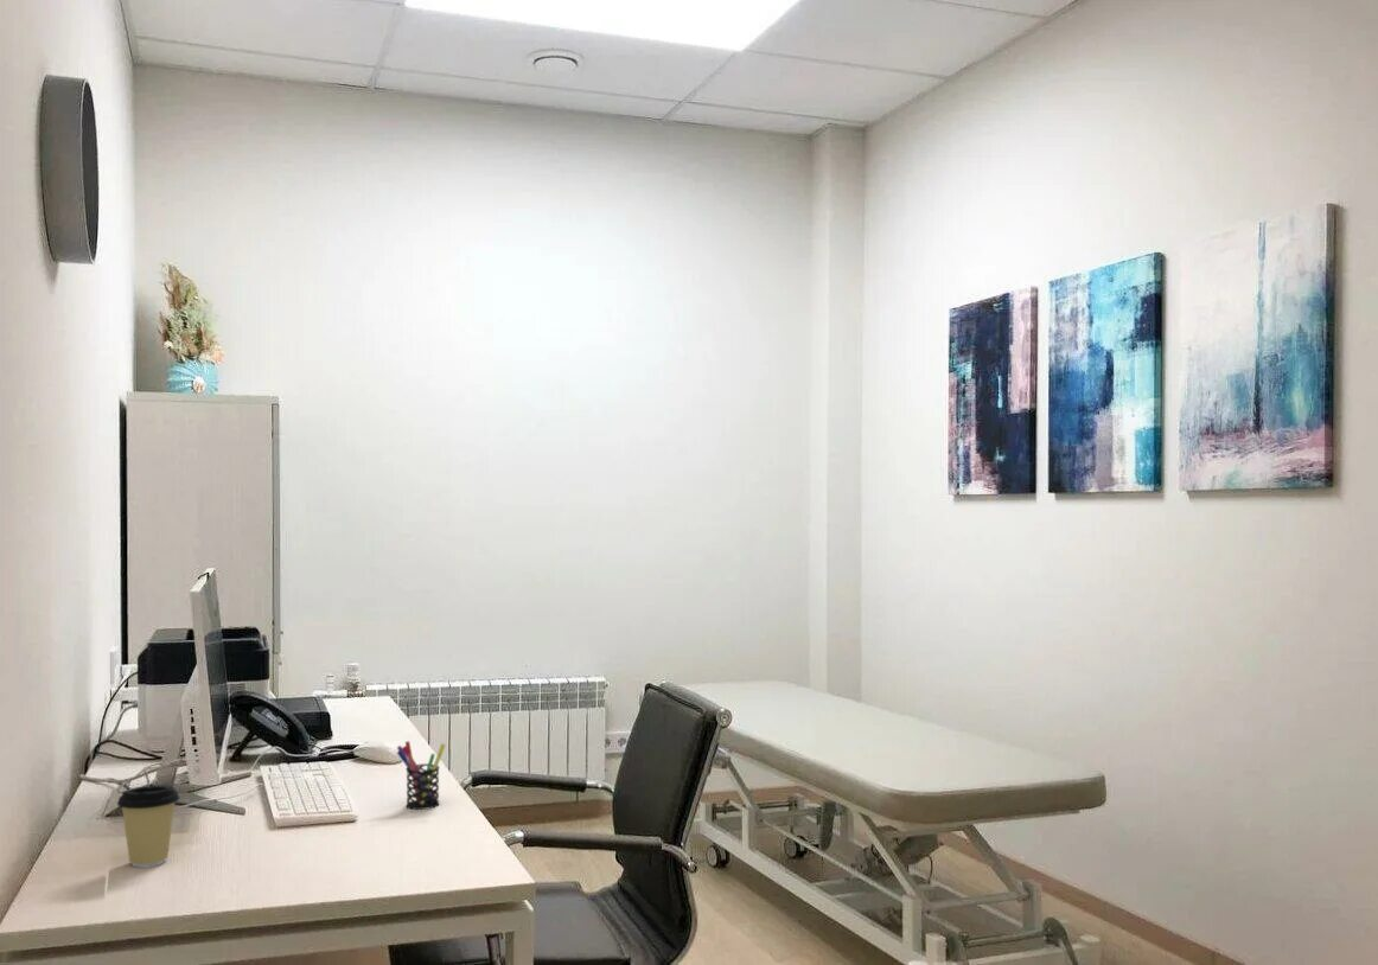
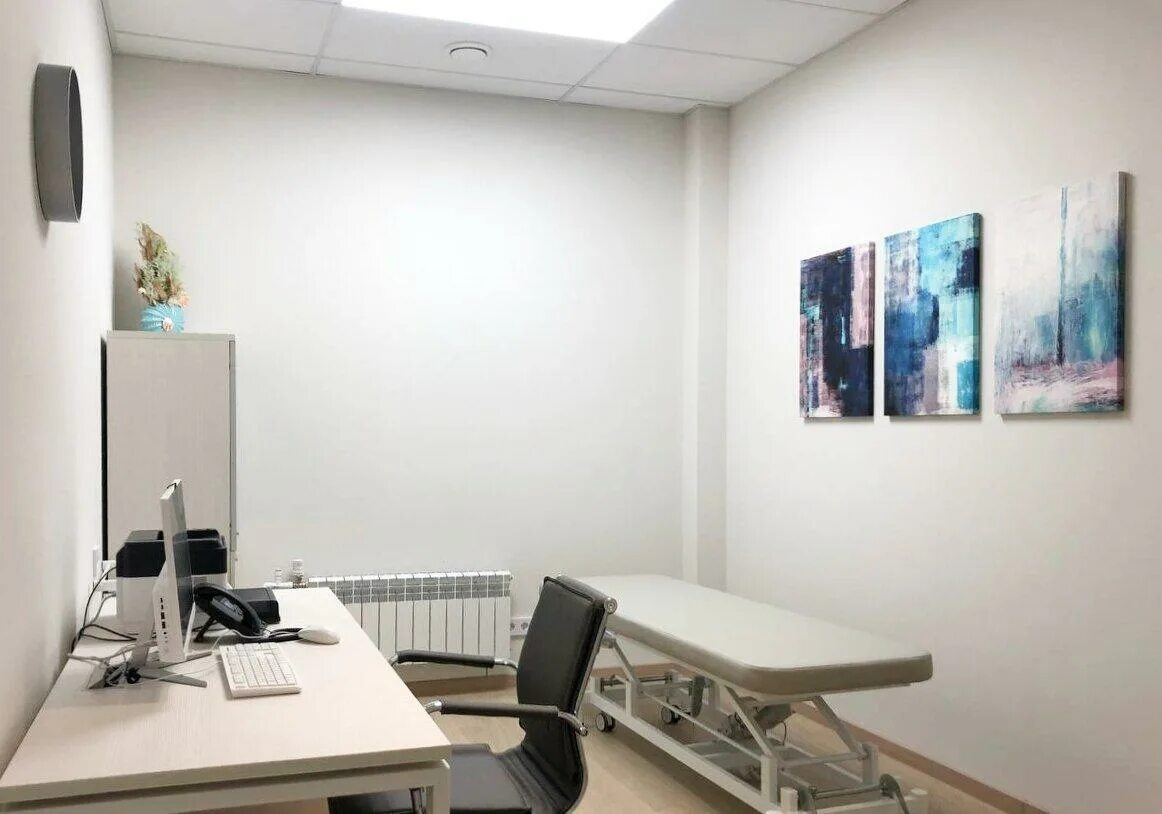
- coffee cup (148, 825)
- pen holder (422, 773)
